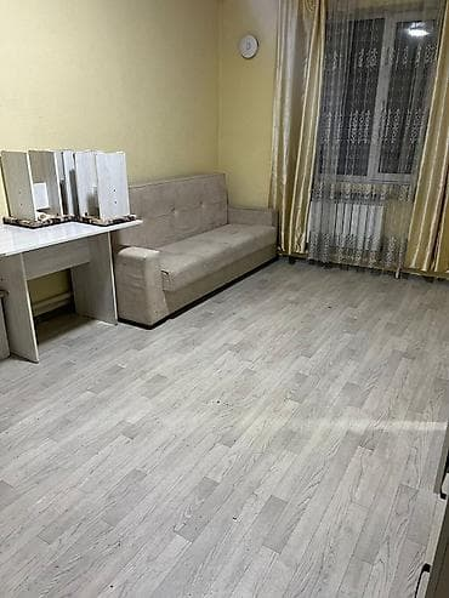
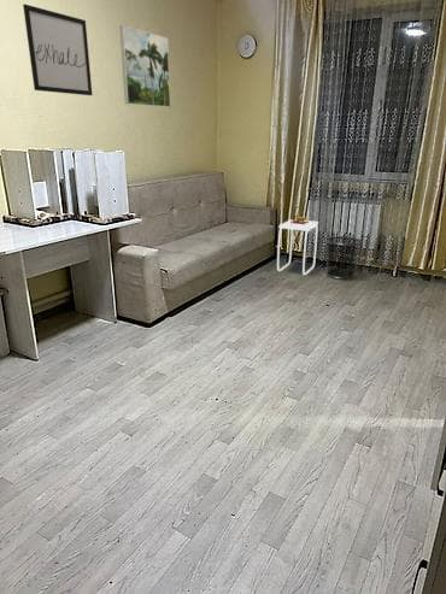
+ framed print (147, 70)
+ wall art (60, 53)
+ waste bin (341, 258)
+ side table (291, 243)
